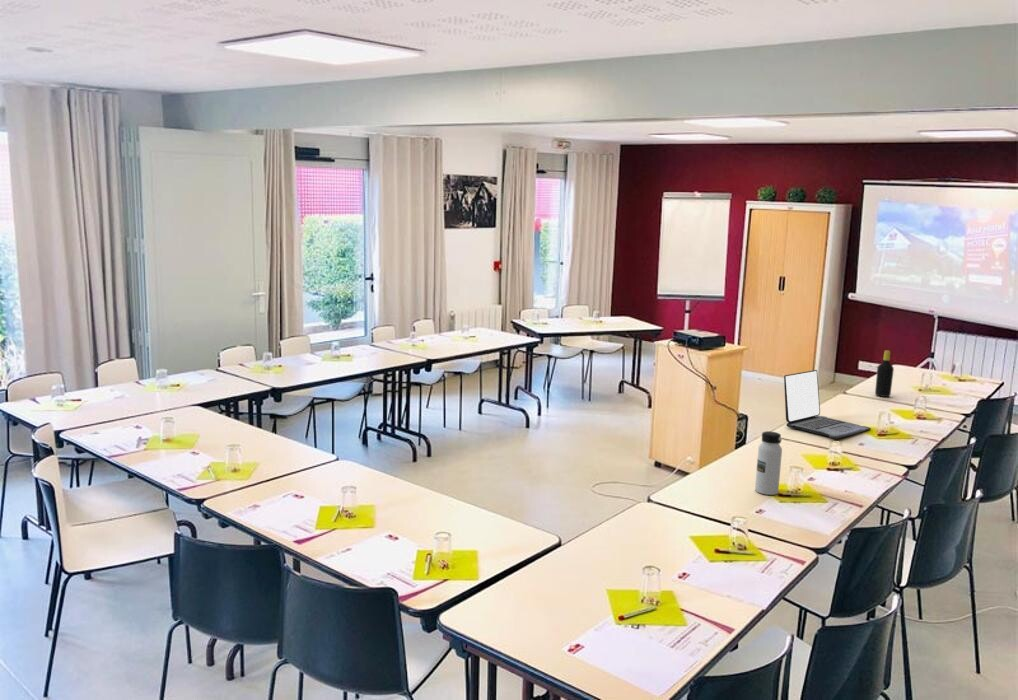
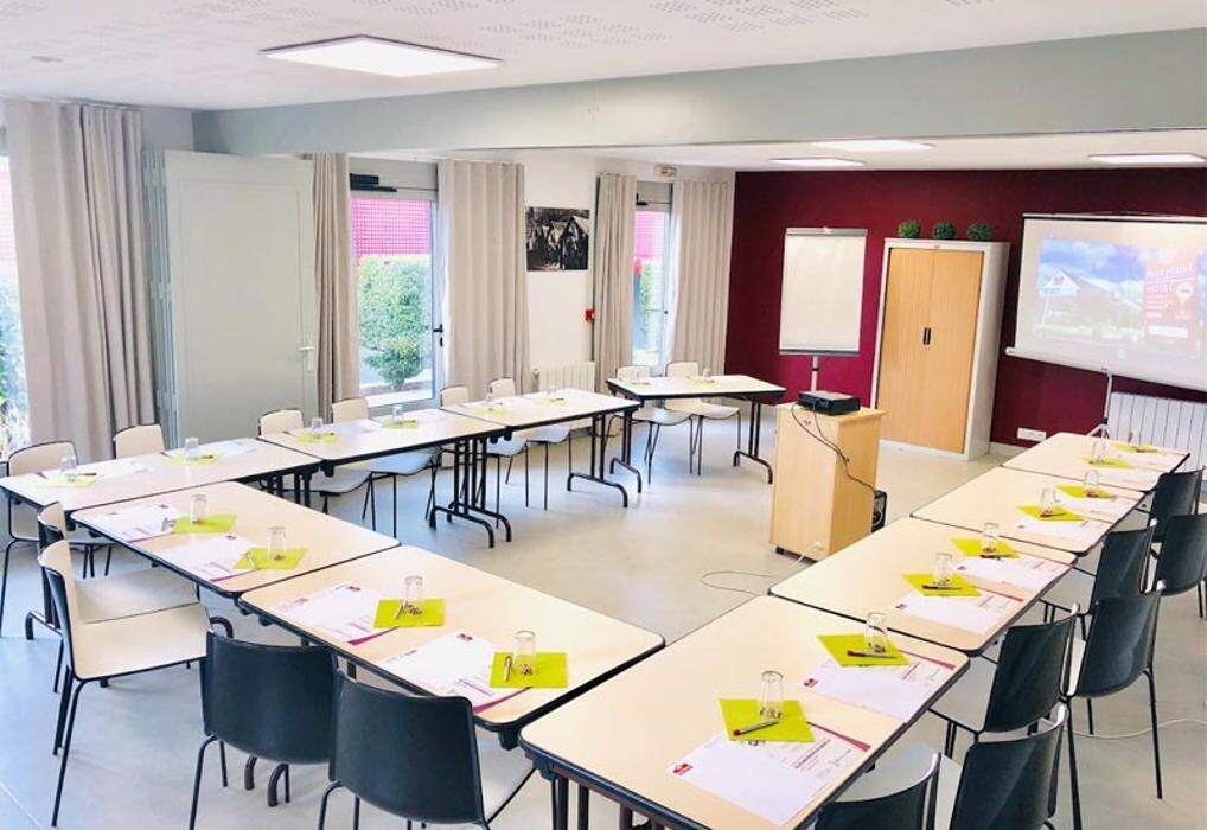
- water bottle (769, 462)
- bottle (885, 373)
- laptop (819, 402)
